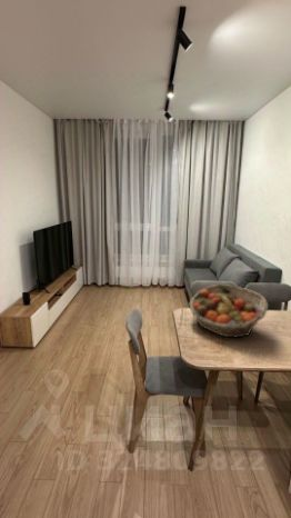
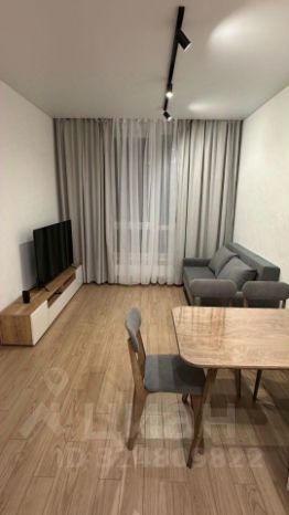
- fruit basket (225, 309)
